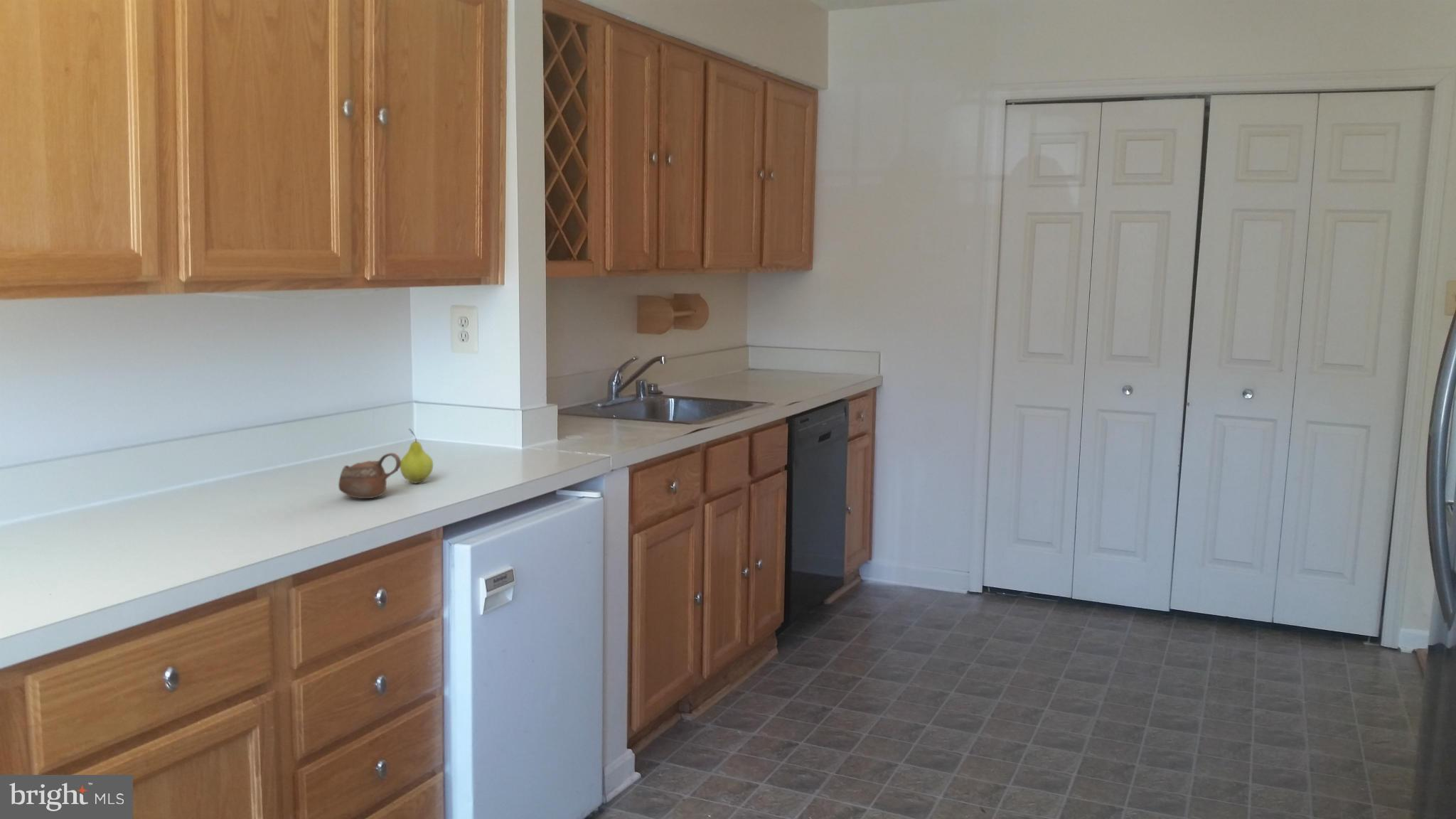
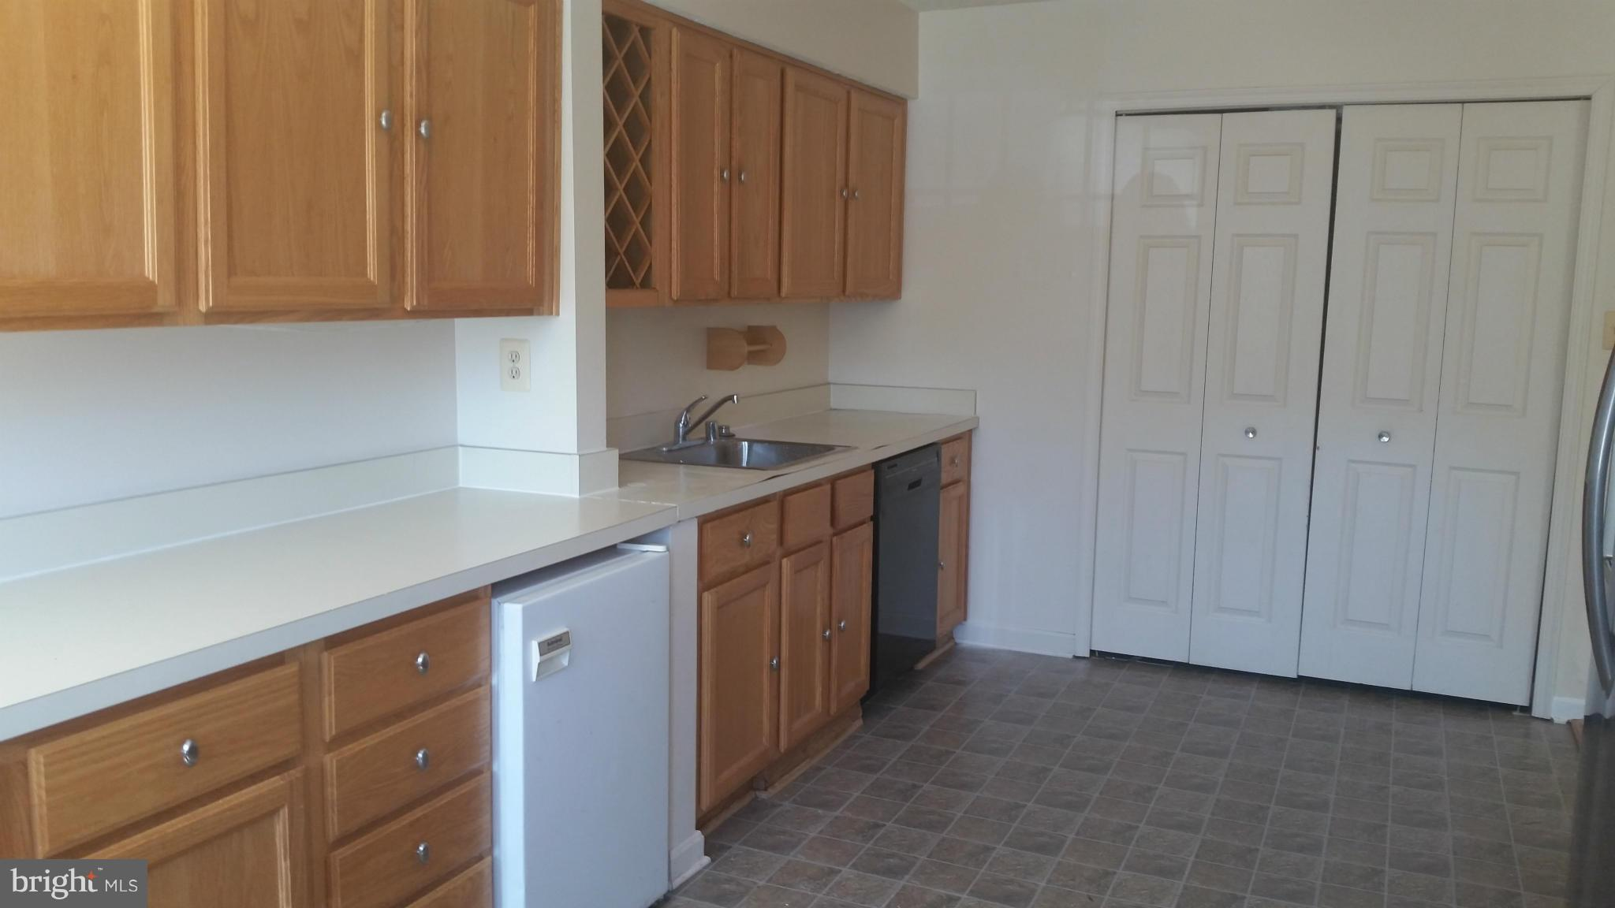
- cup (367, 475)
- fruit (417, 455)
